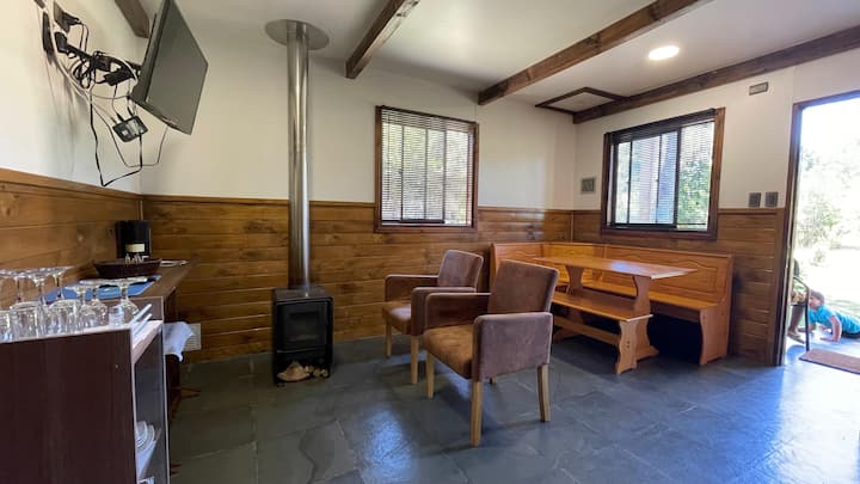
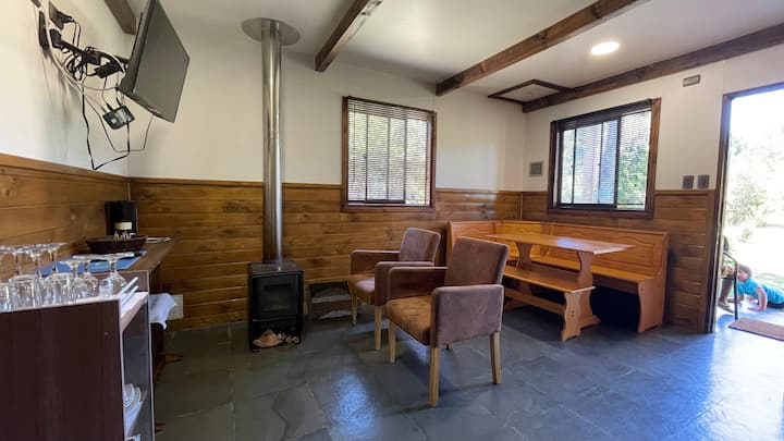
+ storage bin (334, 298)
